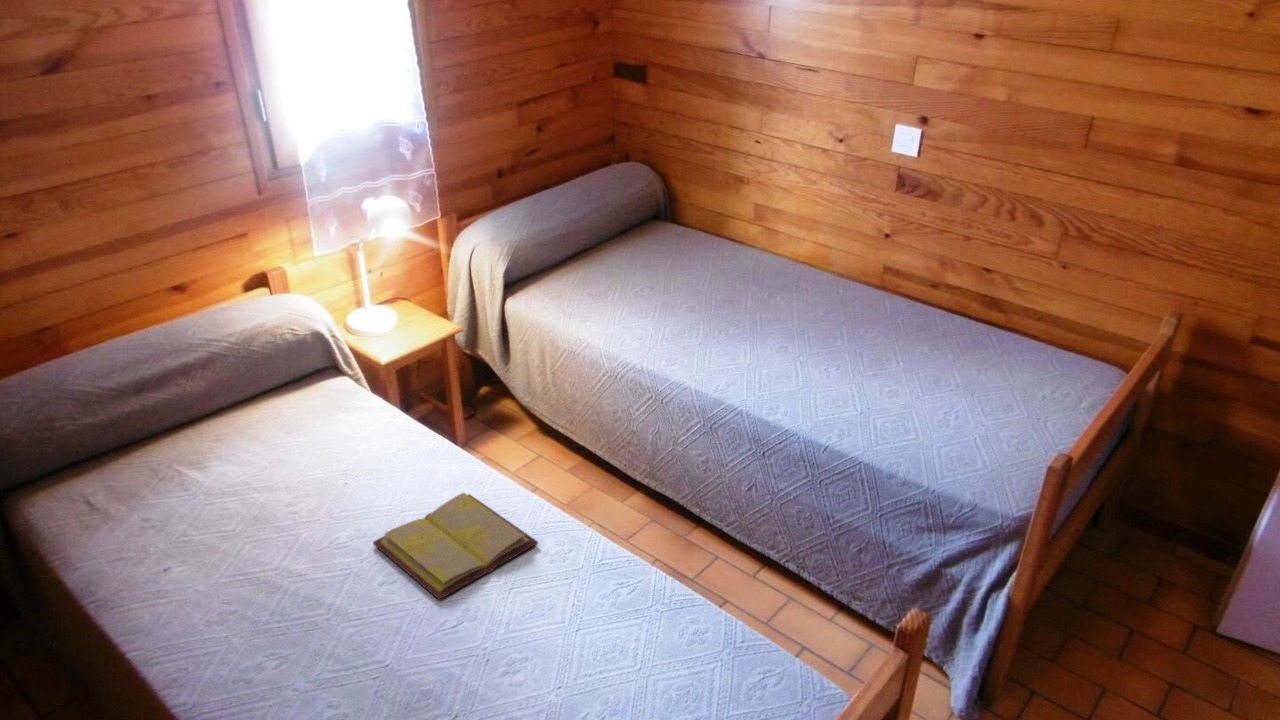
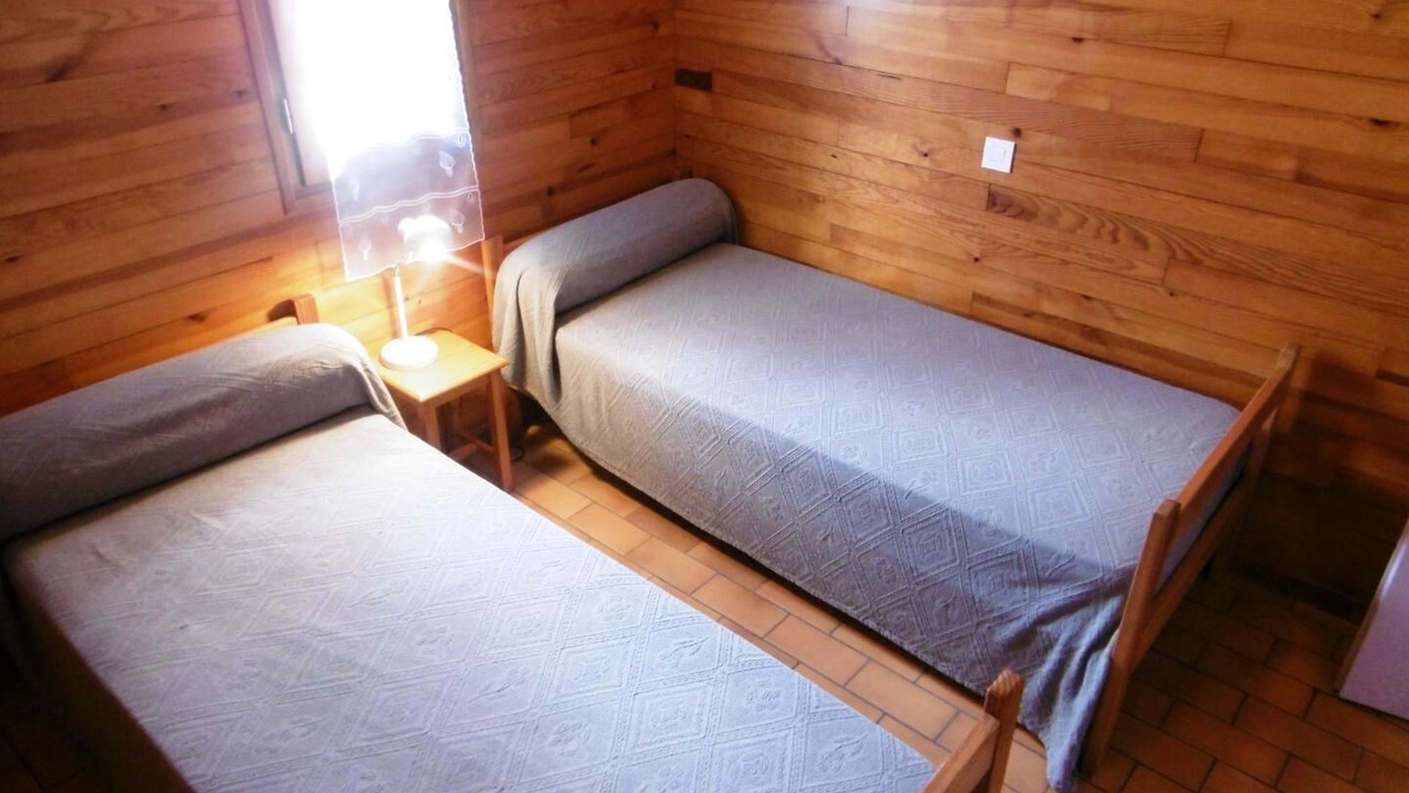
- diary (455, 539)
